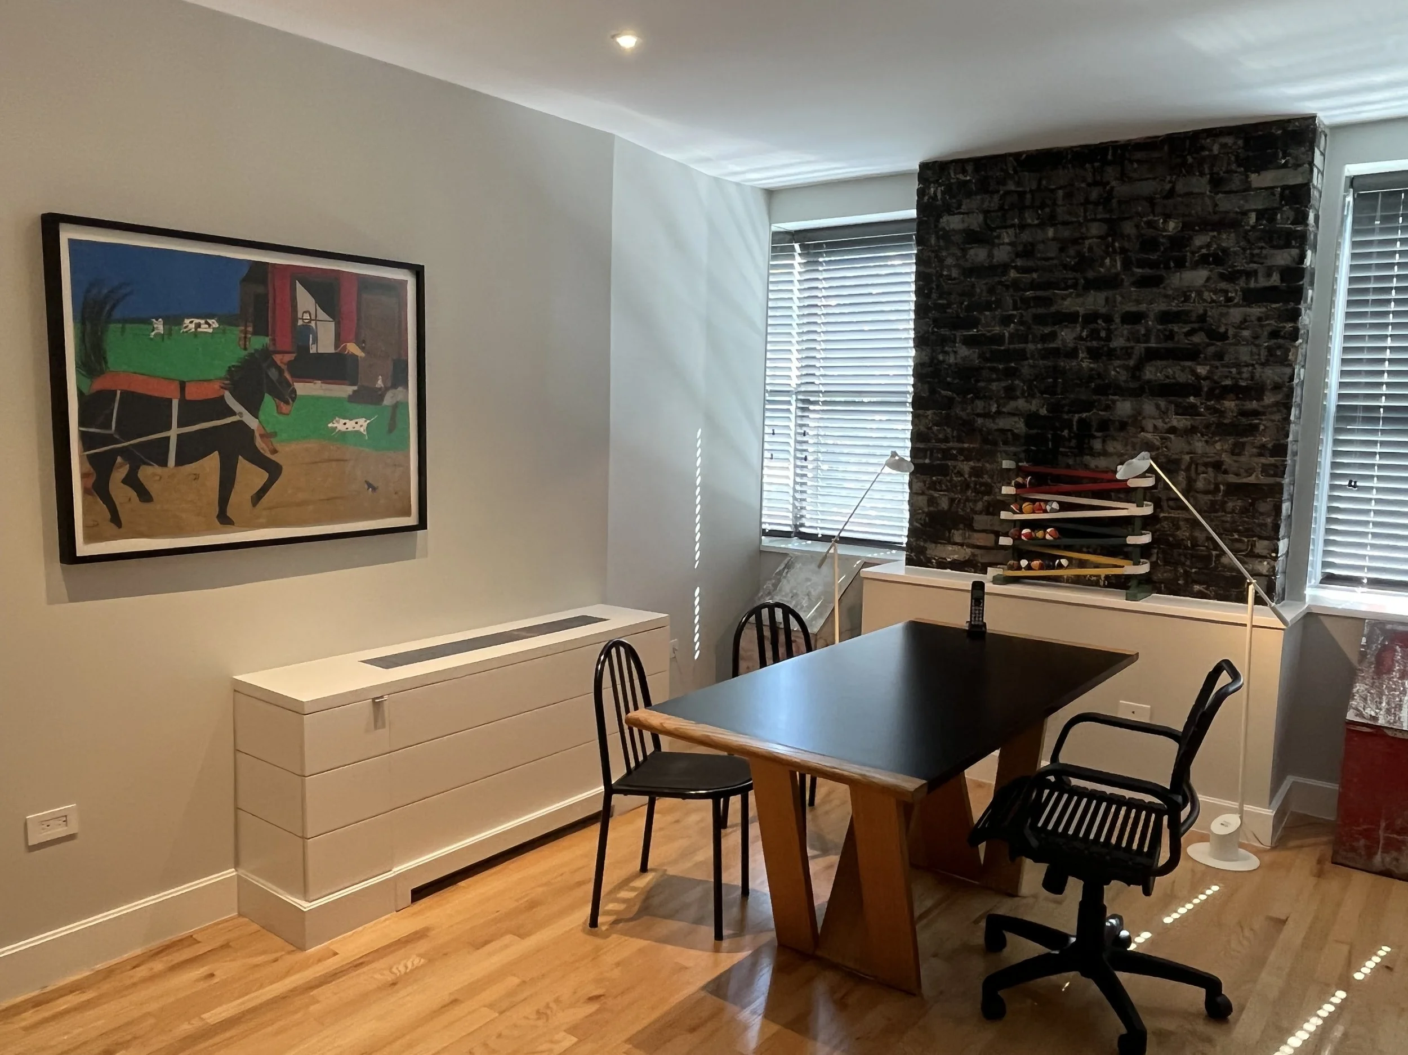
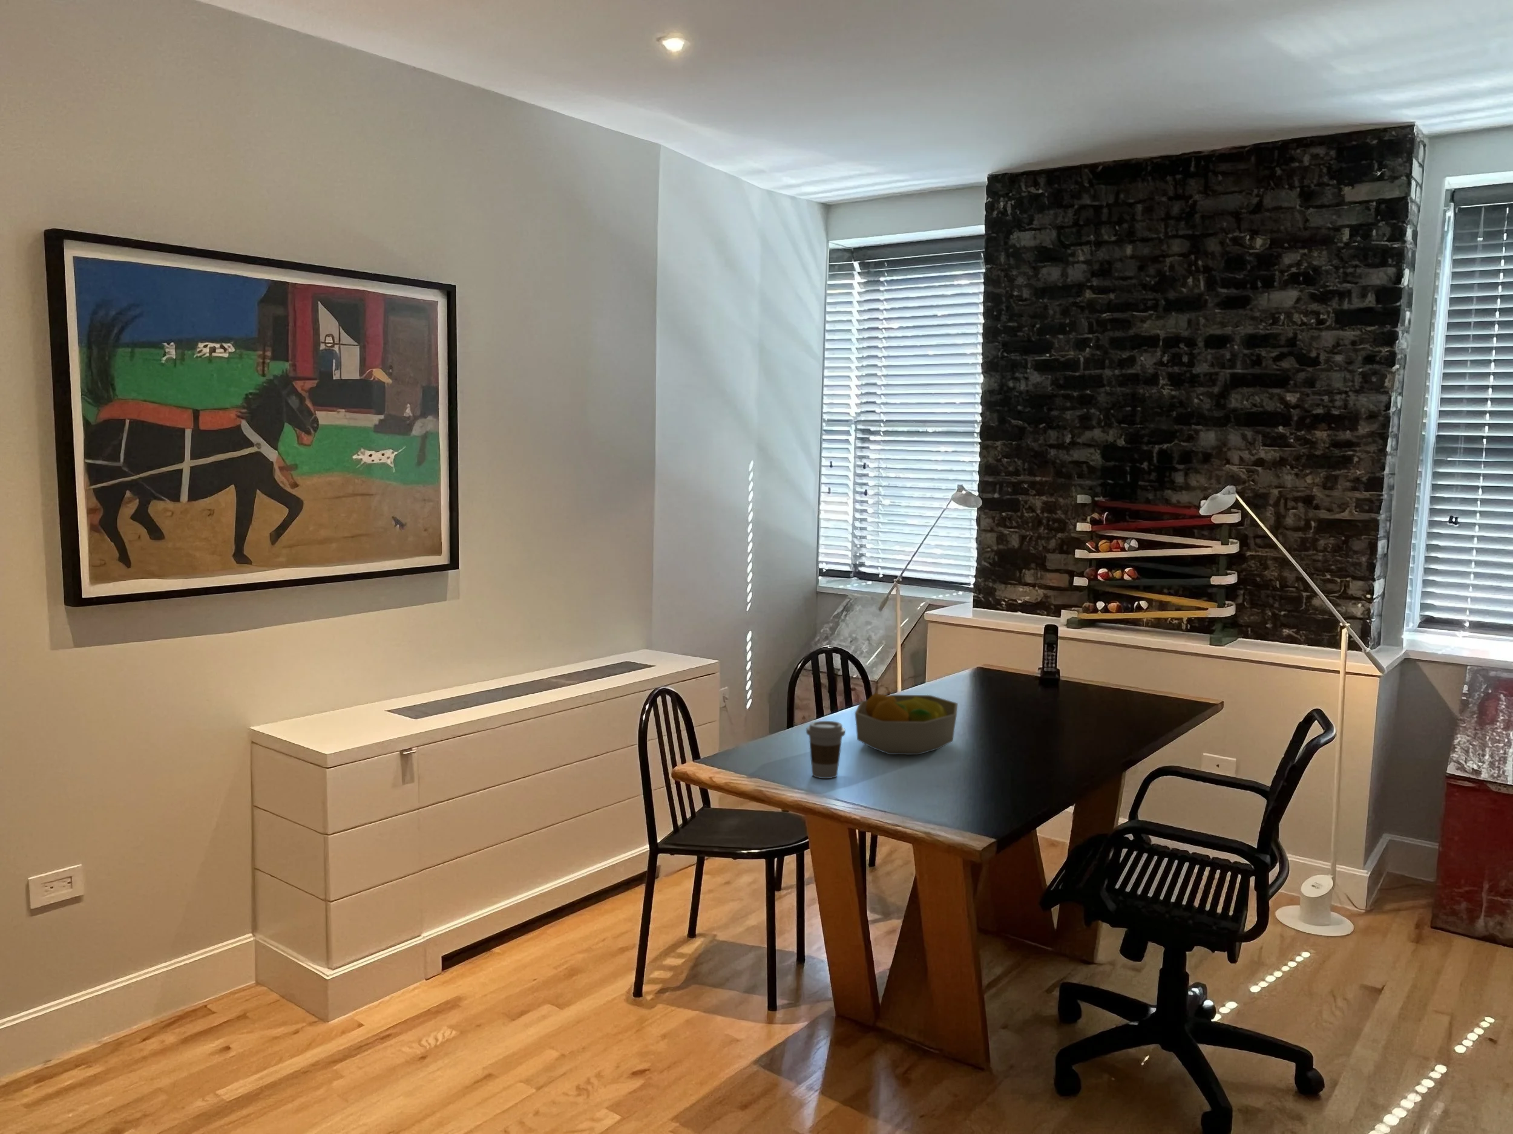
+ coffee cup (824, 749)
+ fruit bowl (907, 717)
